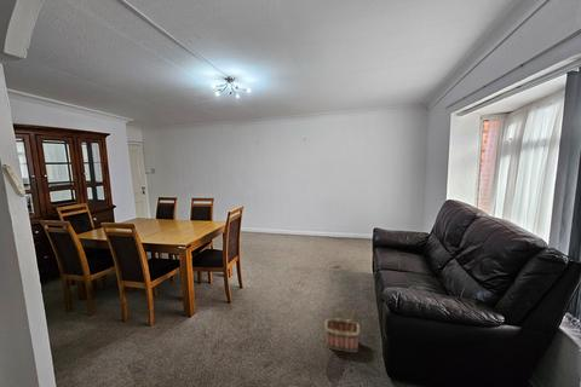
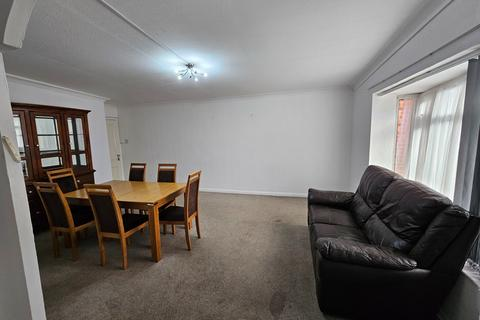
- basket (341, 323)
